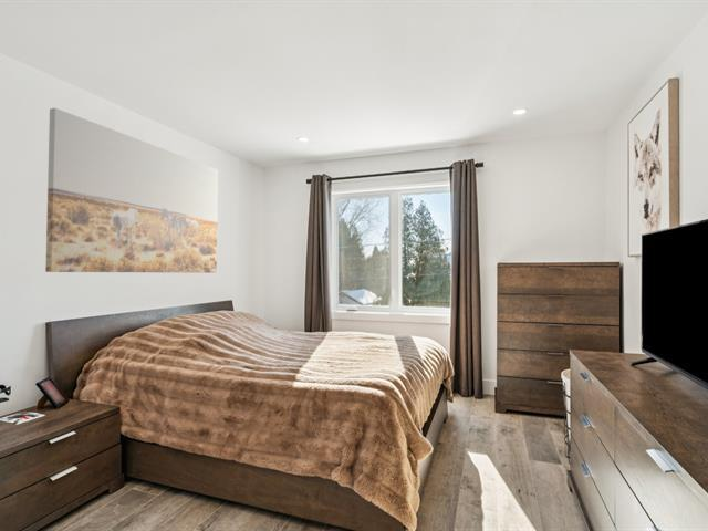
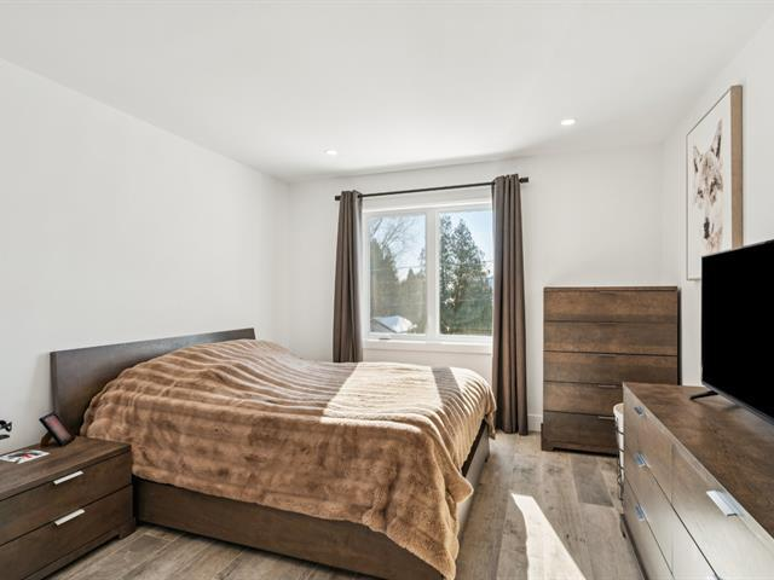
- wall art (152, 208)
